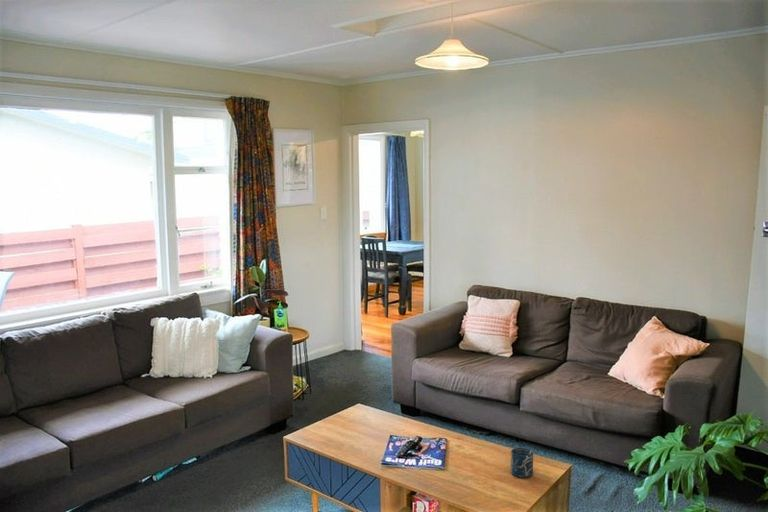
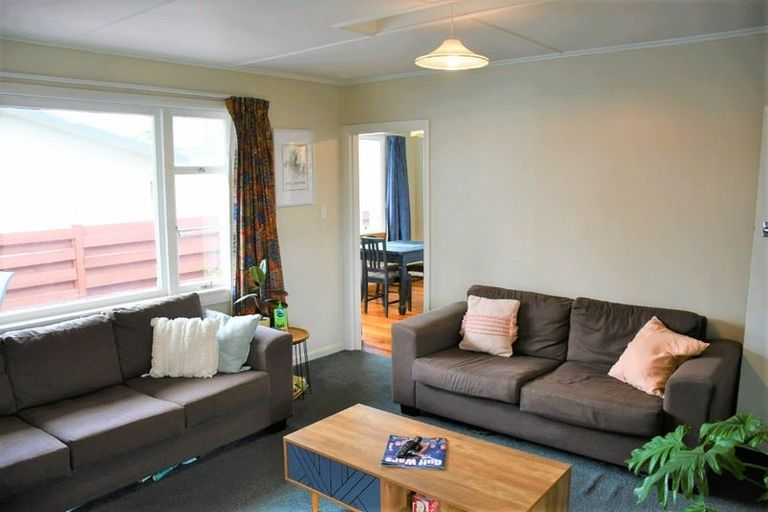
- cup (520, 464)
